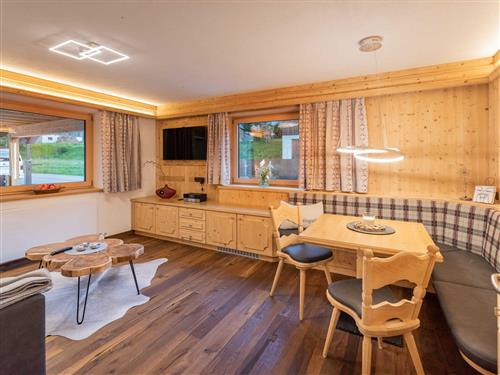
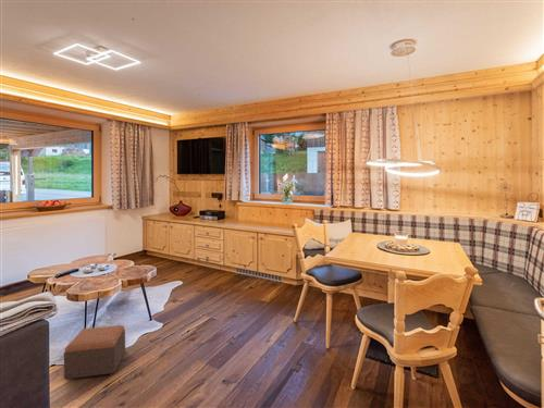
+ footstool (97, 348)
